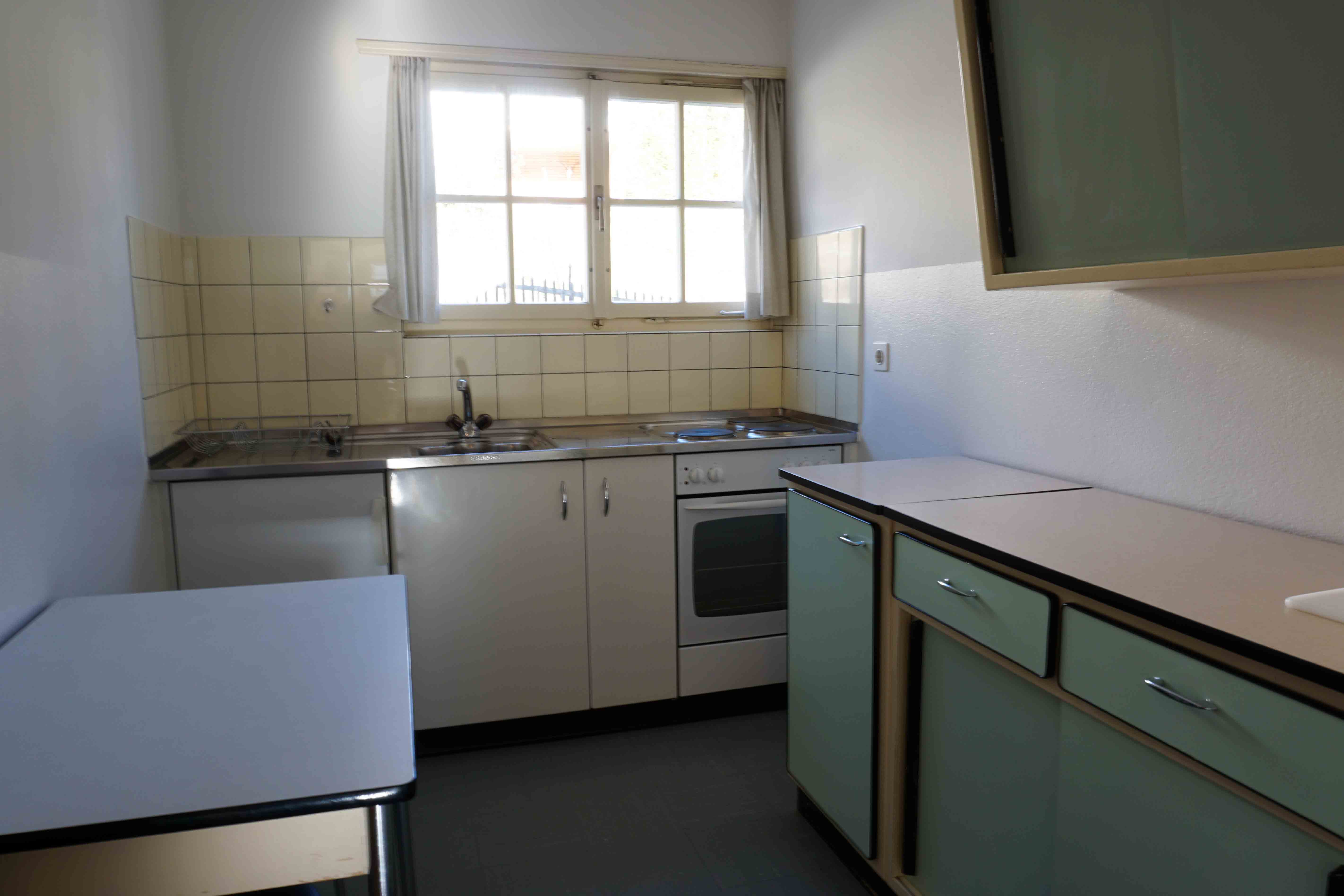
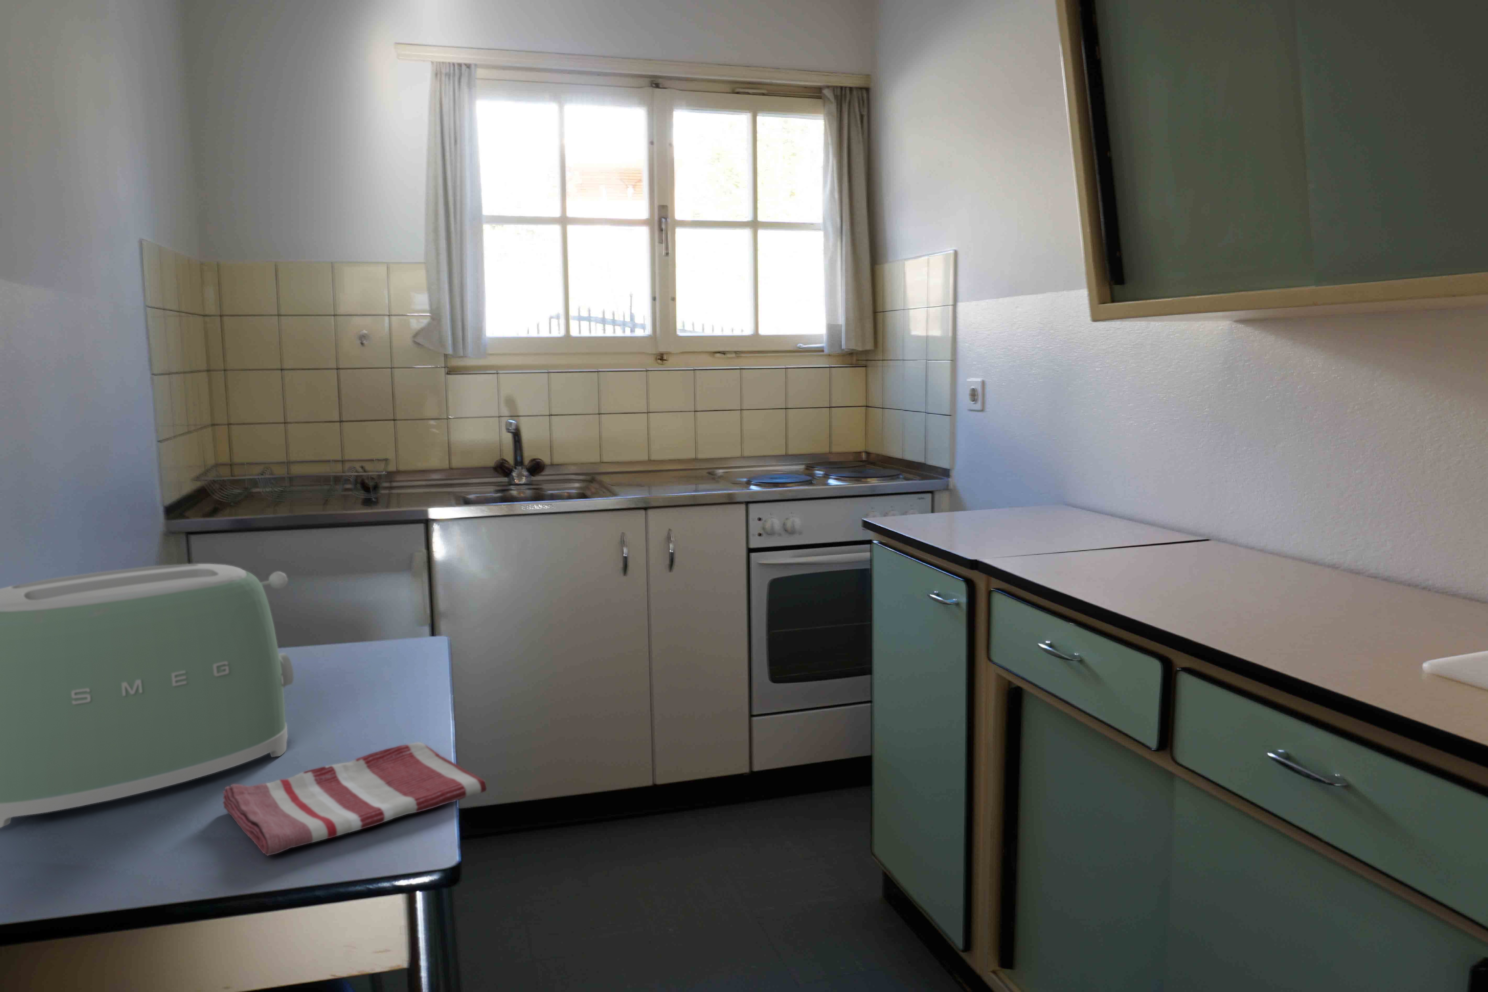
+ dish towel (355, 792)
+ toaster (125, 675)
